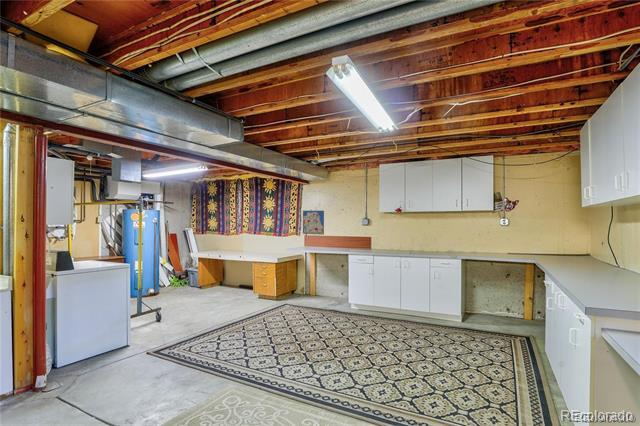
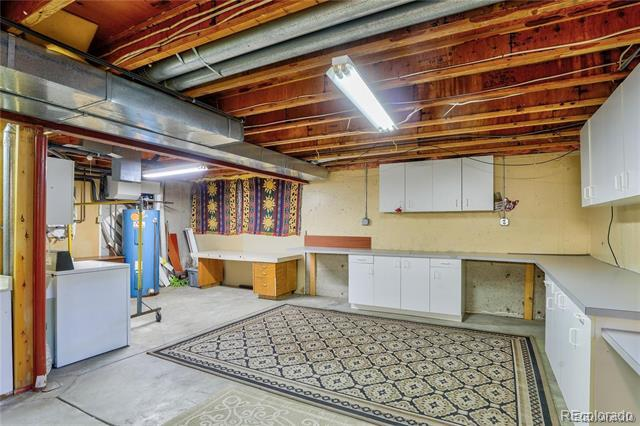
- wall art (313, 222)
